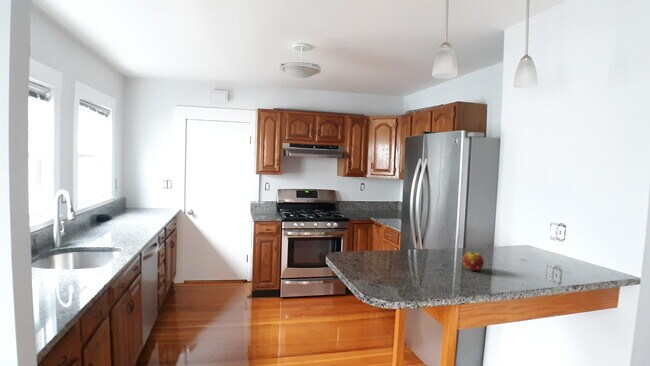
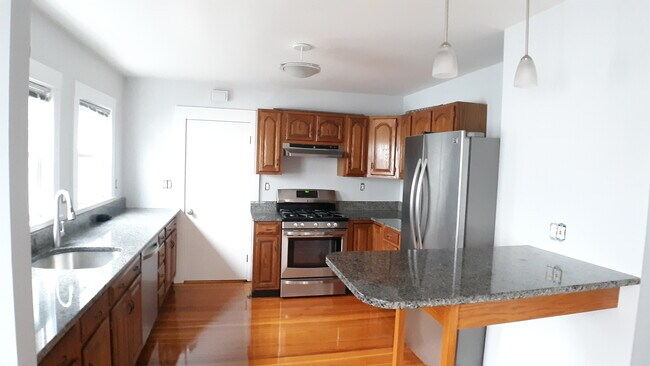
- fruit (473, 261)
